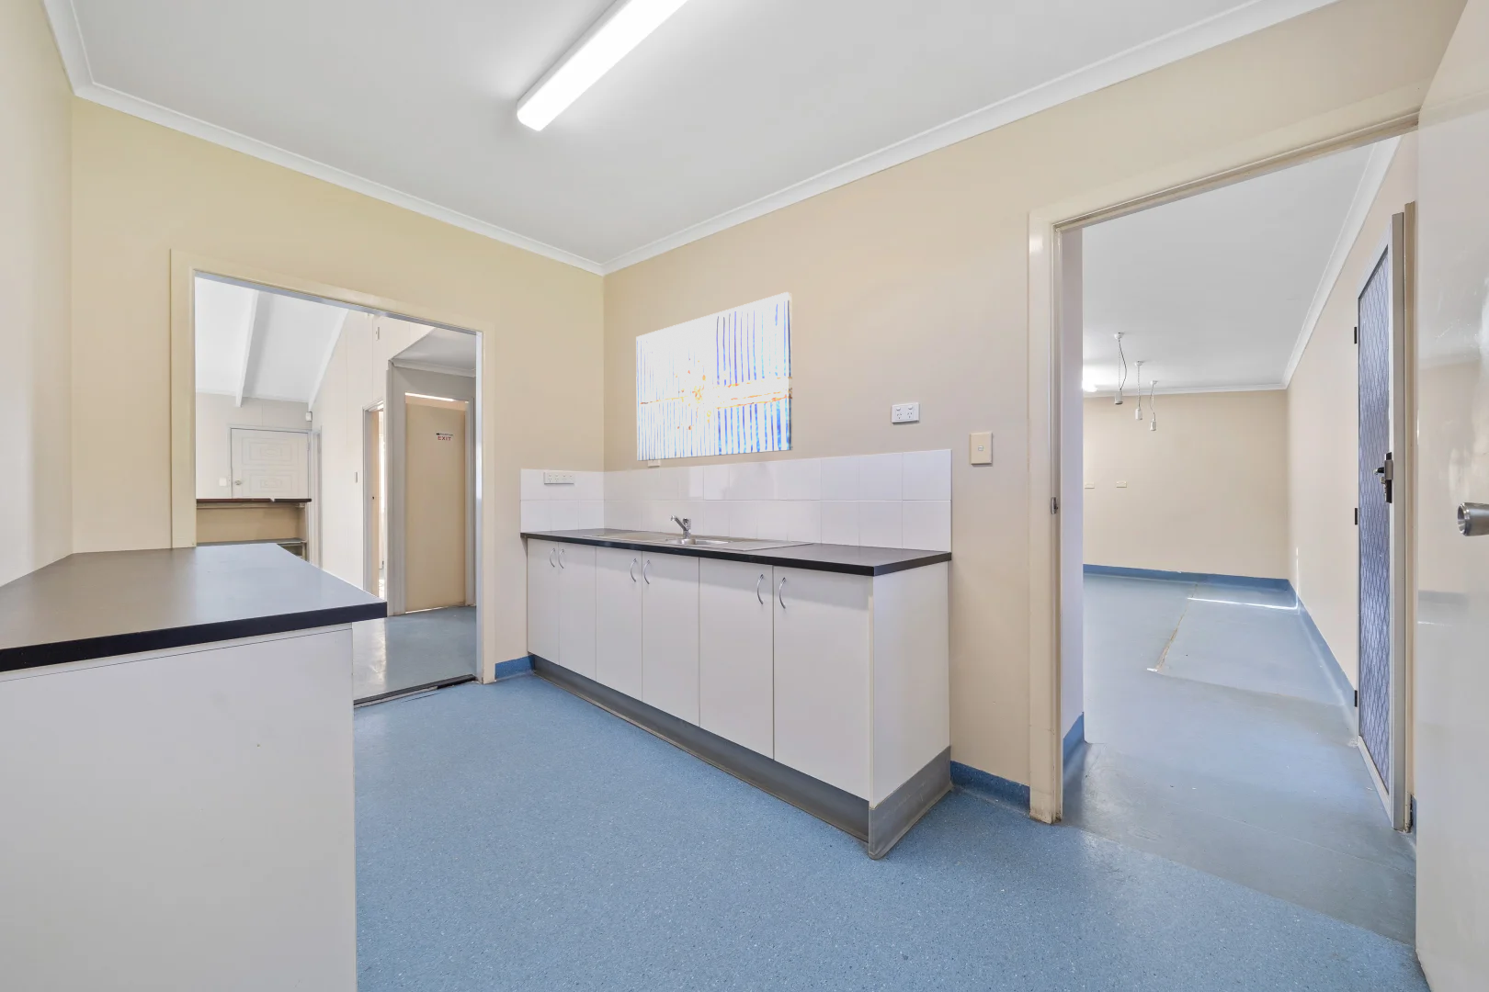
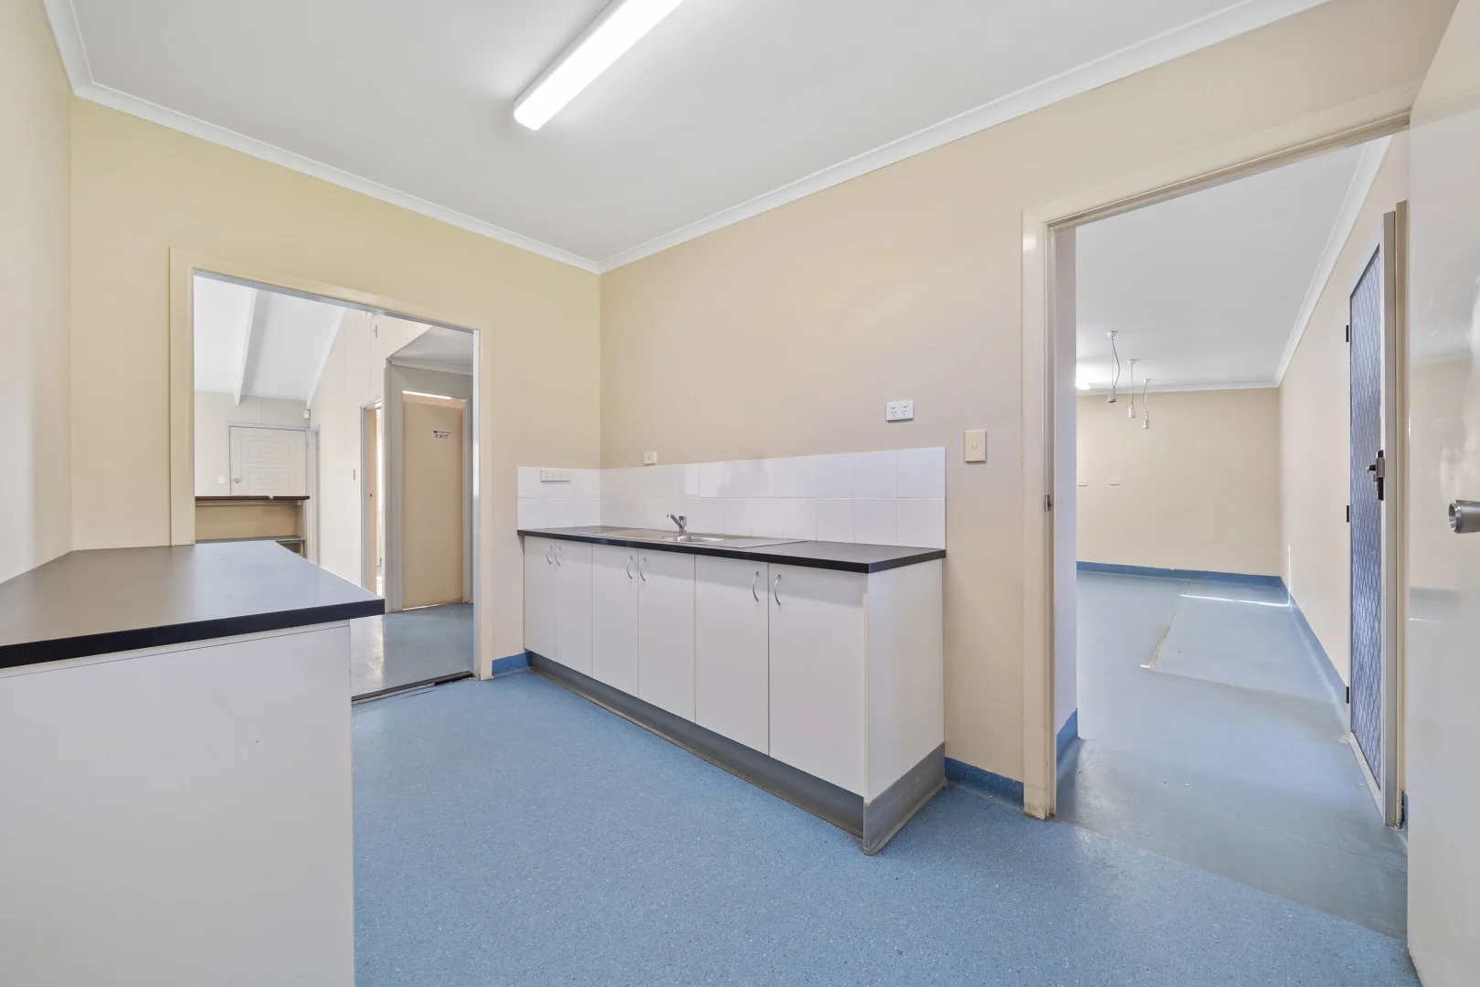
- wall art (705, 386)
